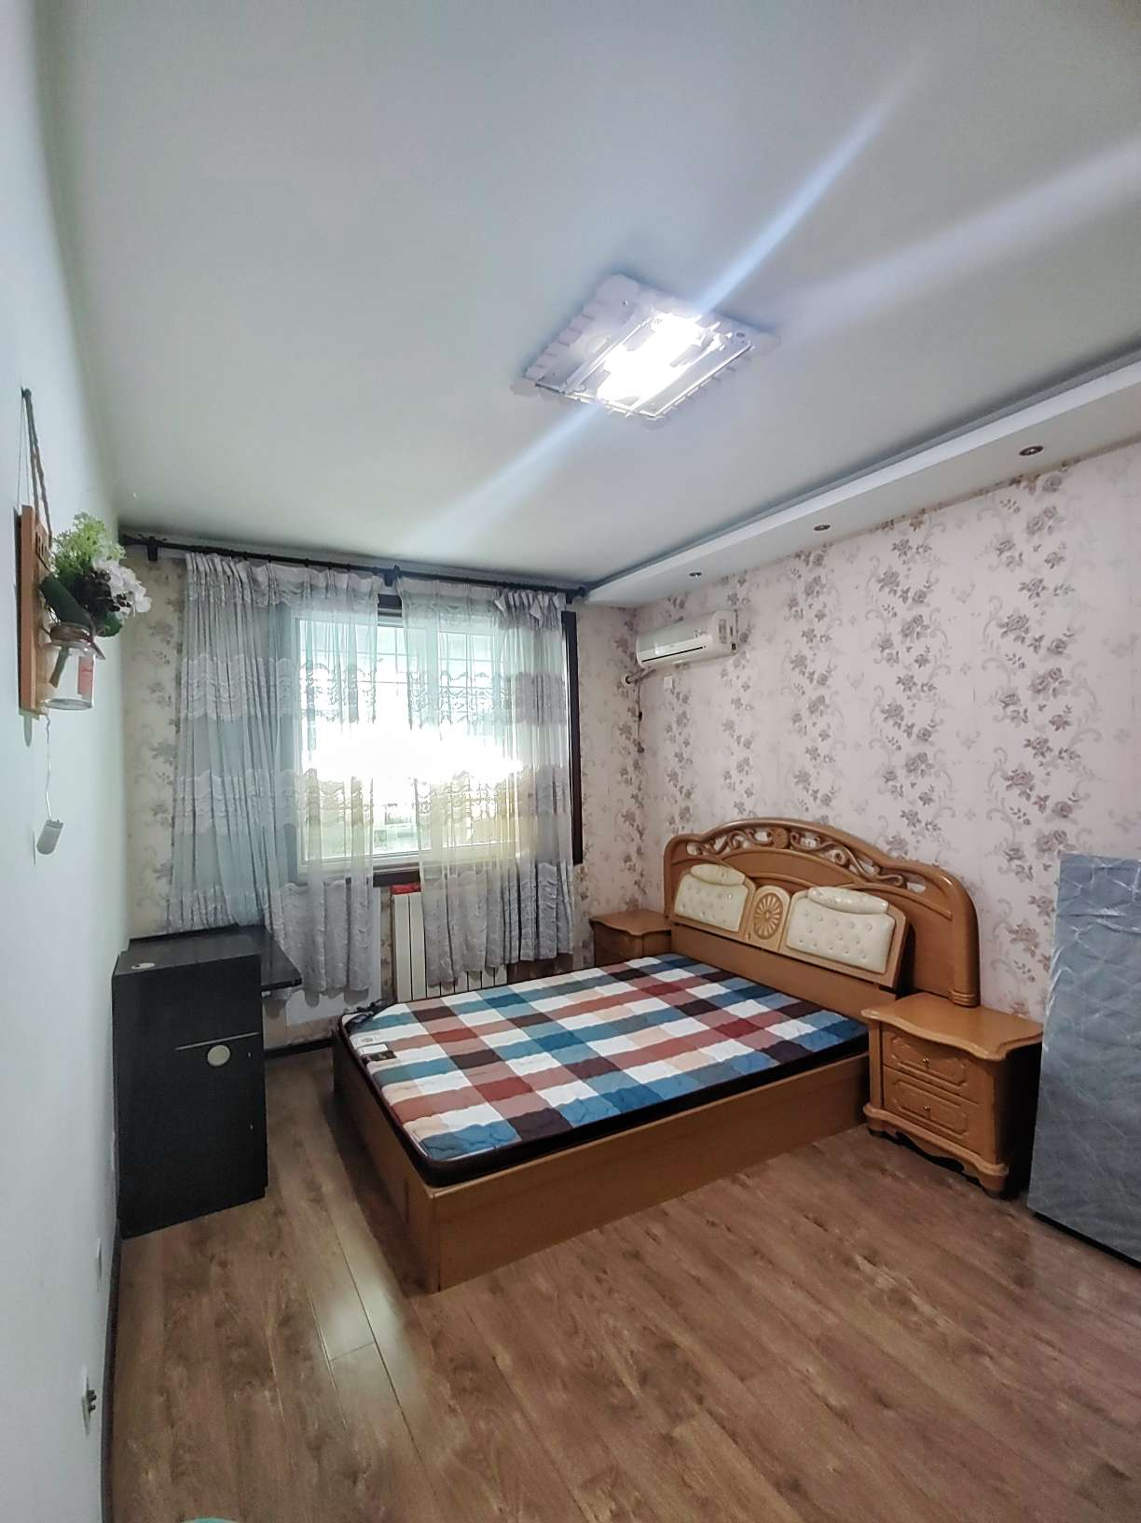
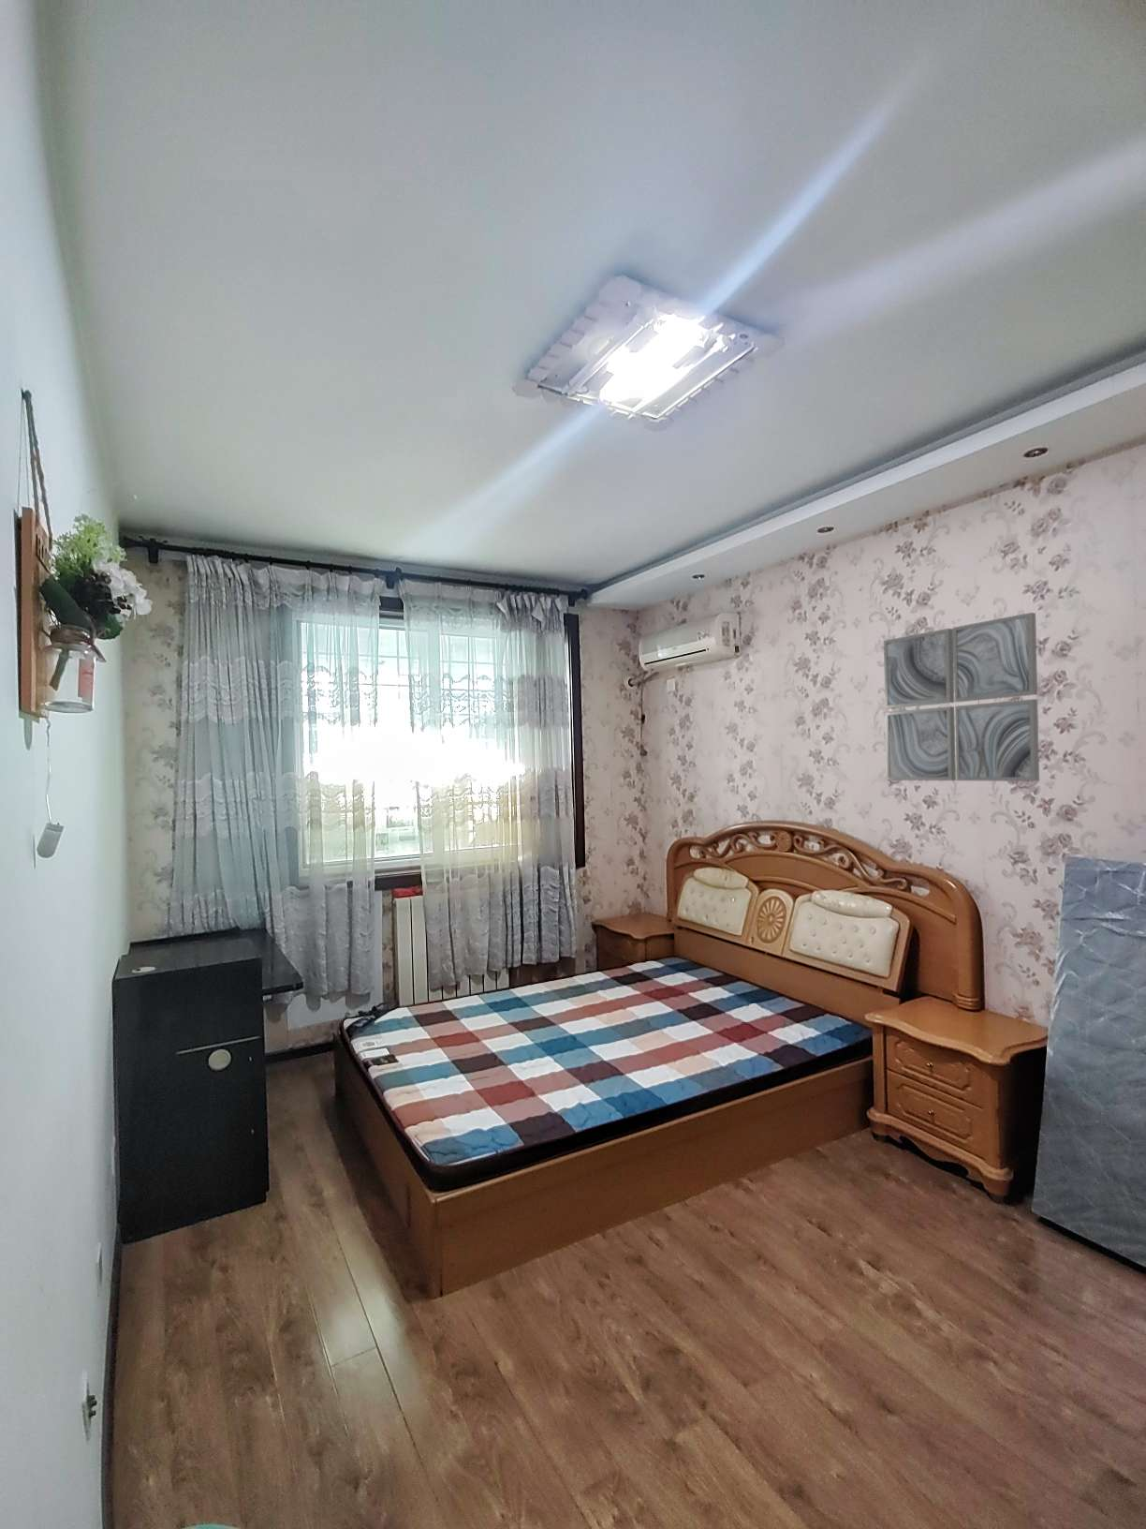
+ wall art (953, 702)
